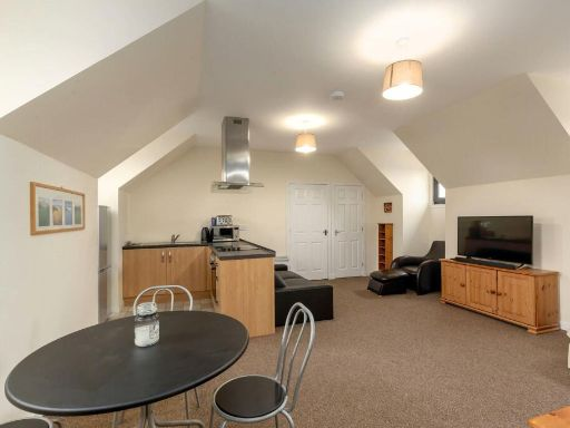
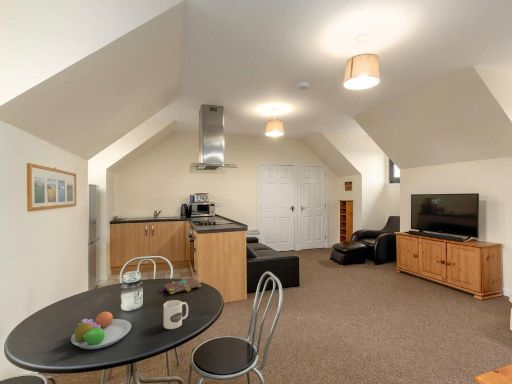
+ mug (176, 313)
+ book (179, 285)
+ fruit bowl (100, 327)
